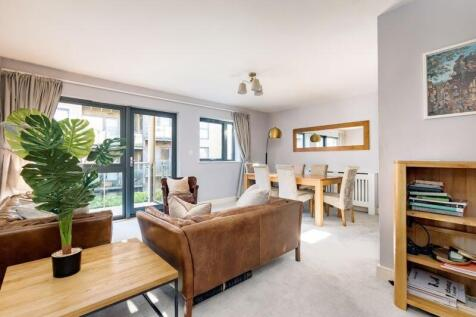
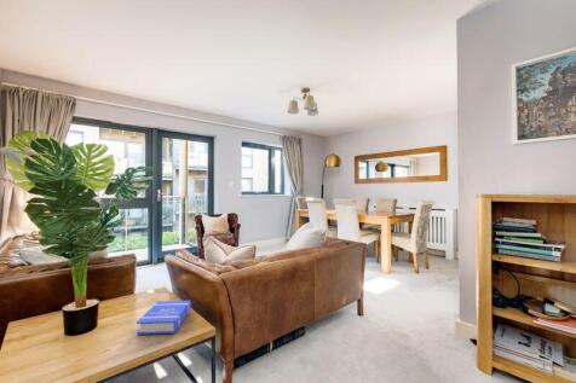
+ book (166, 315)
